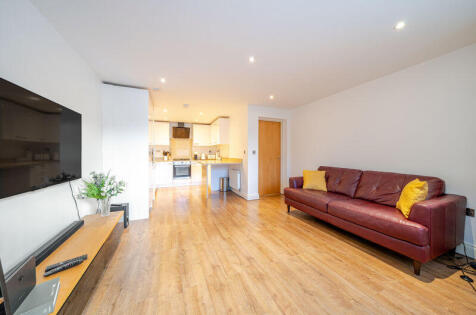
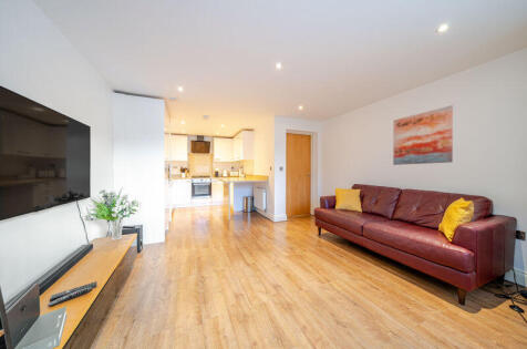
+ wall art (418, 138)
